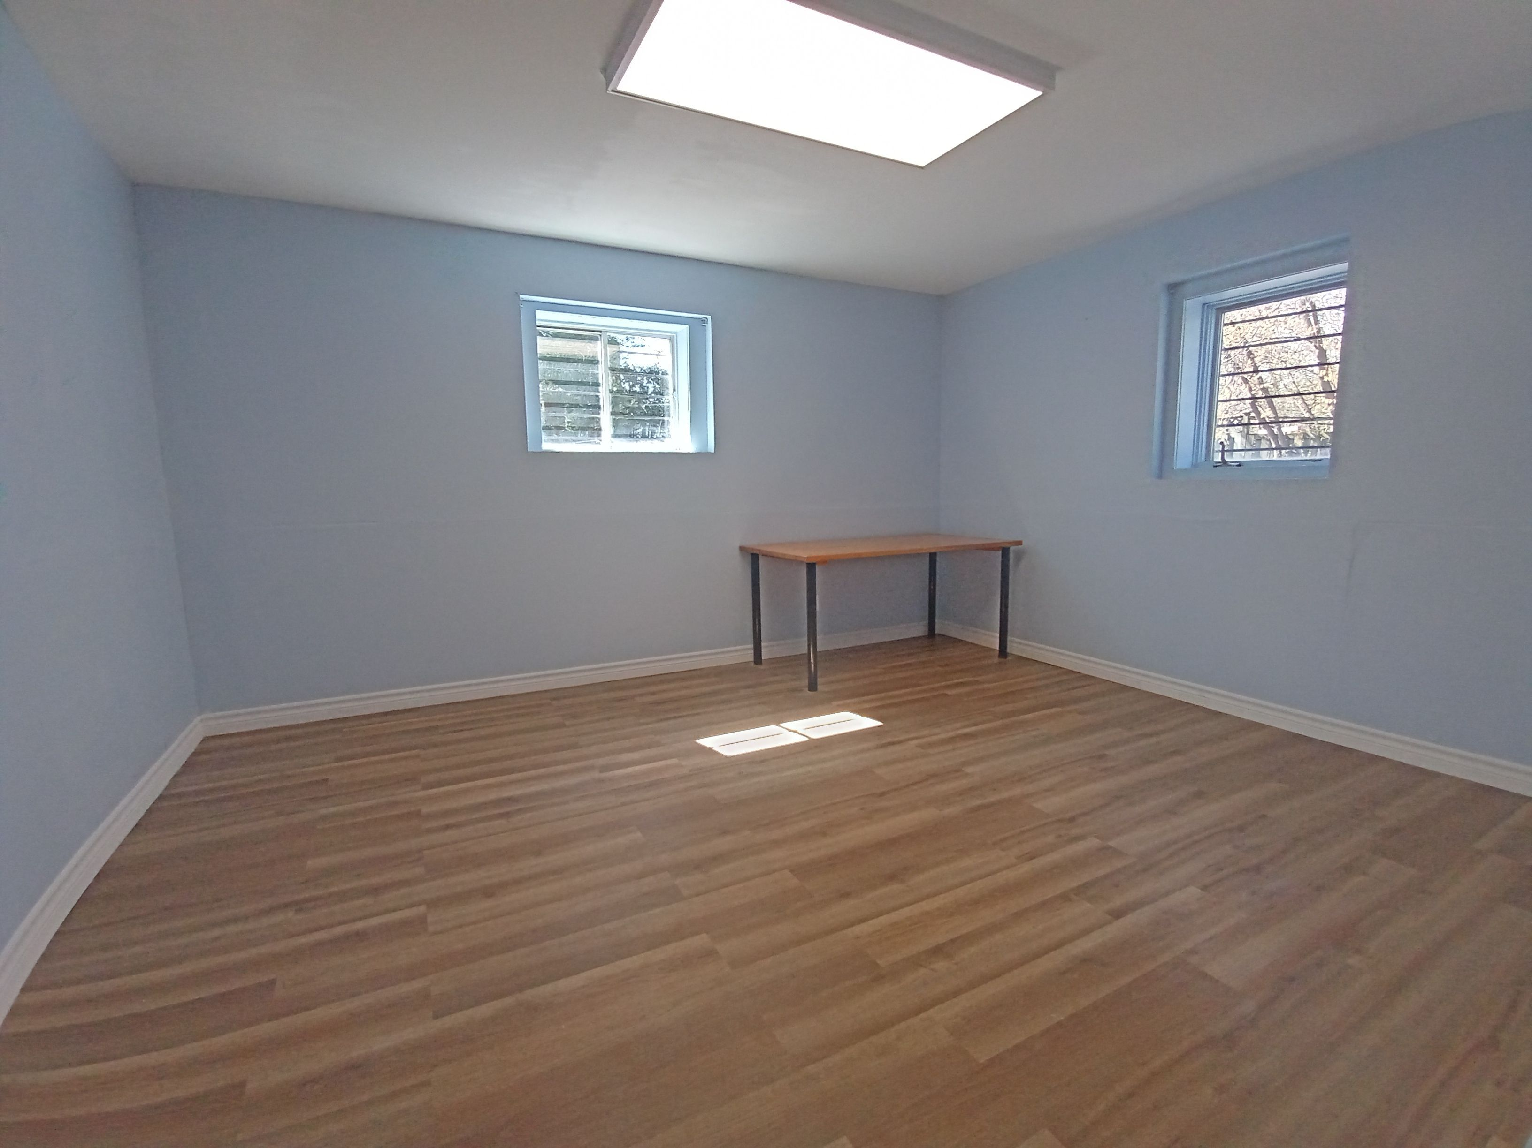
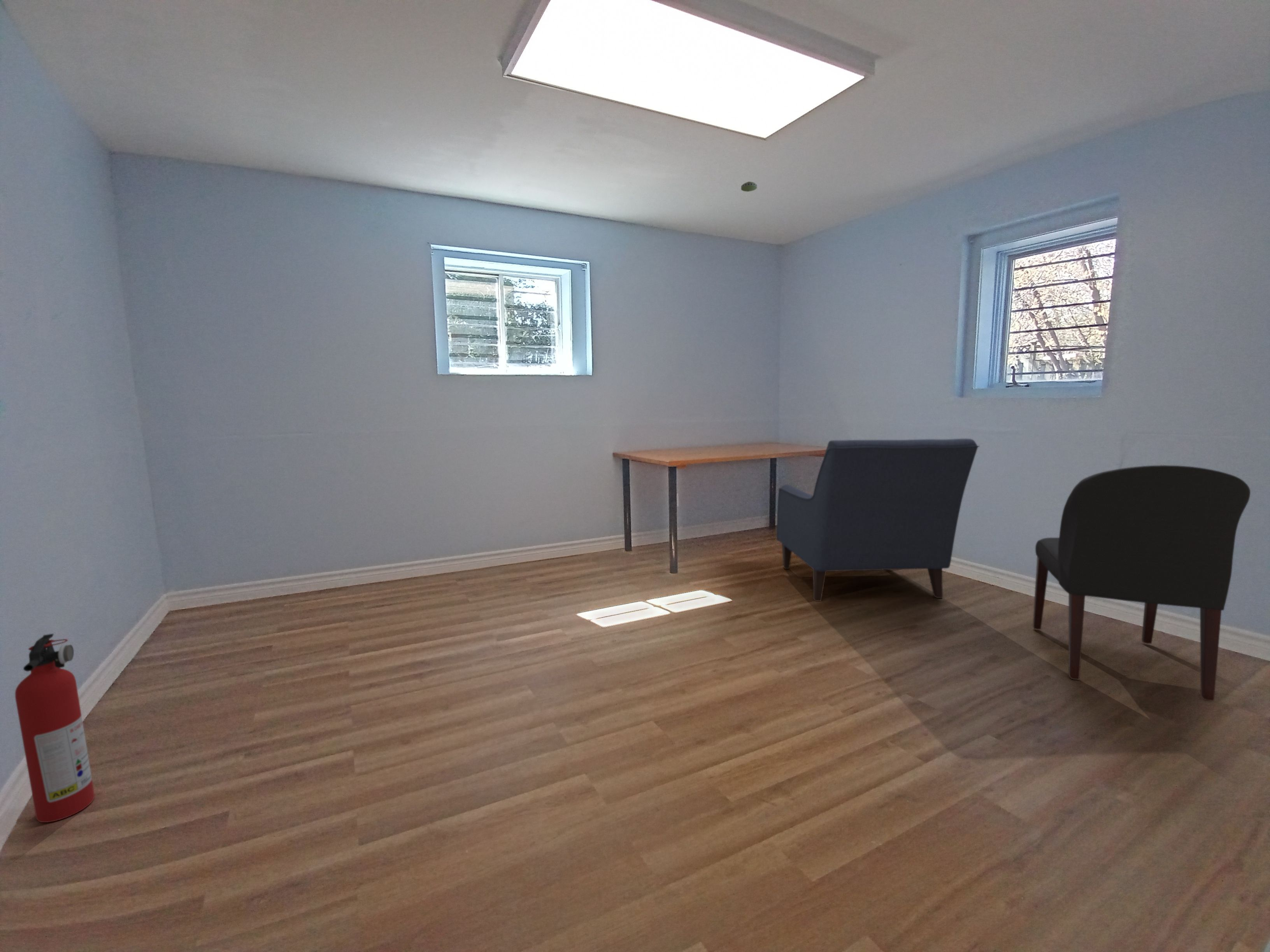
+ smoke detector (749, 186)
+ chair (1124, 562)
+ fire extinguisher (54, 724)
+ chair (863, 511)
